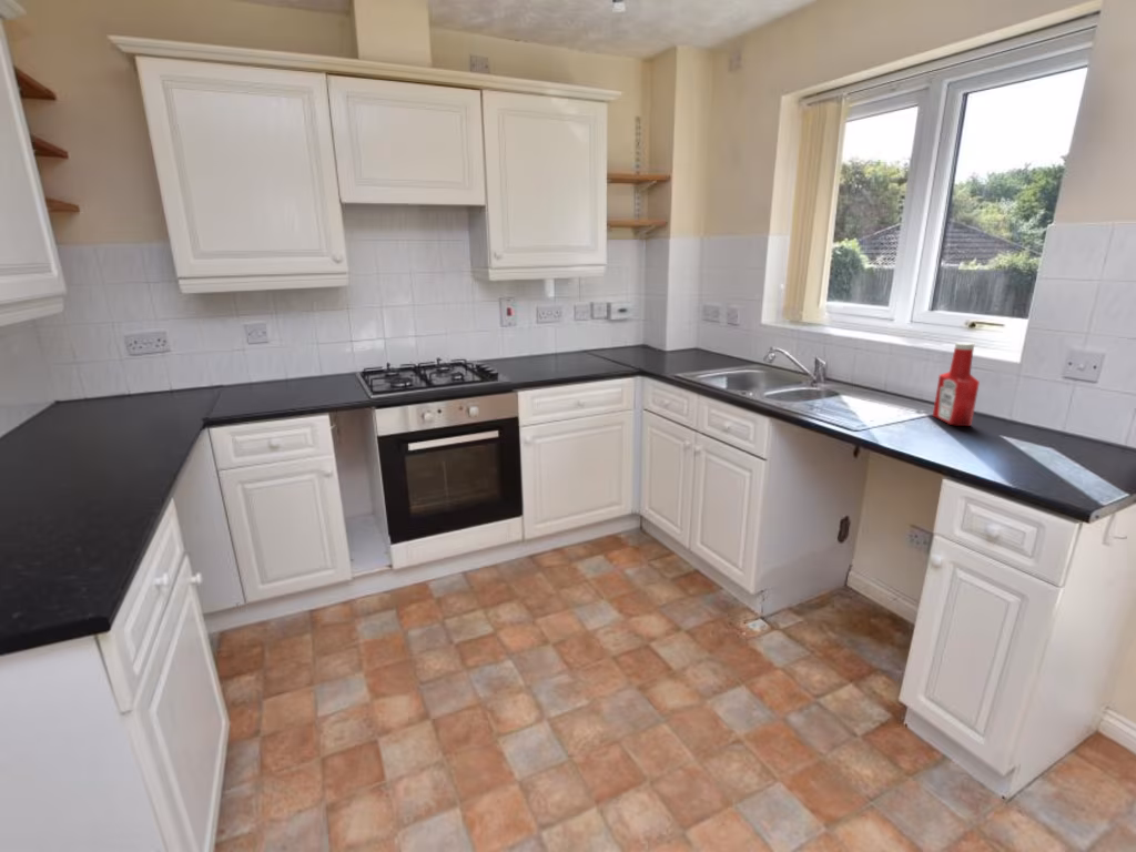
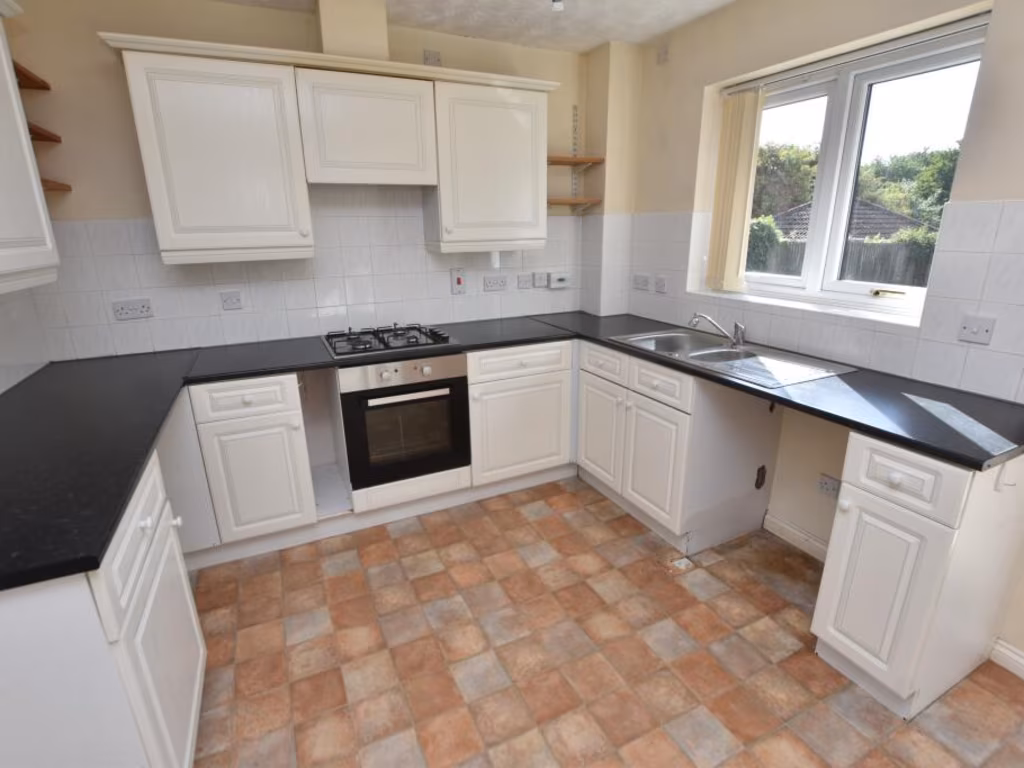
- soap bottle (957, 382)
